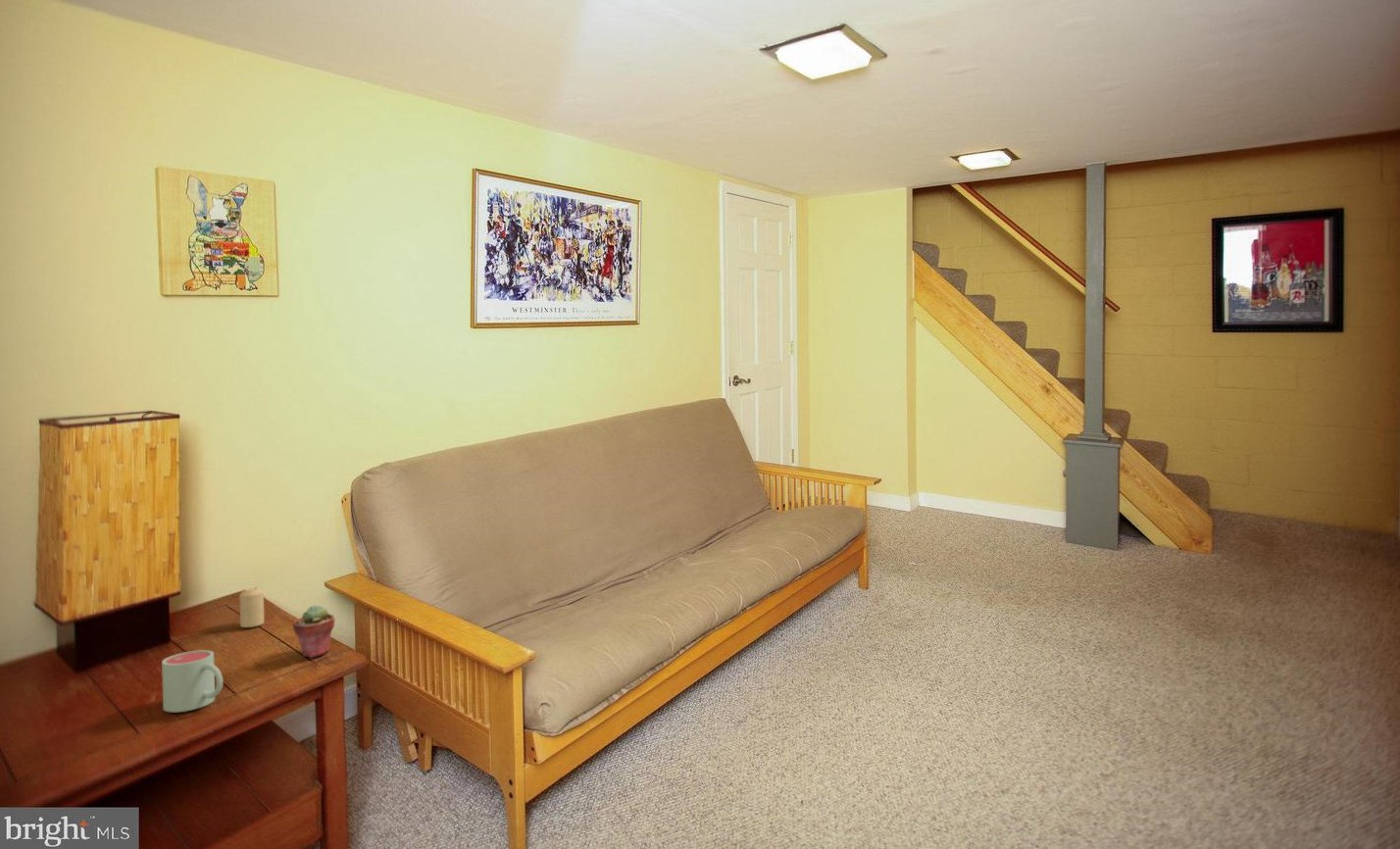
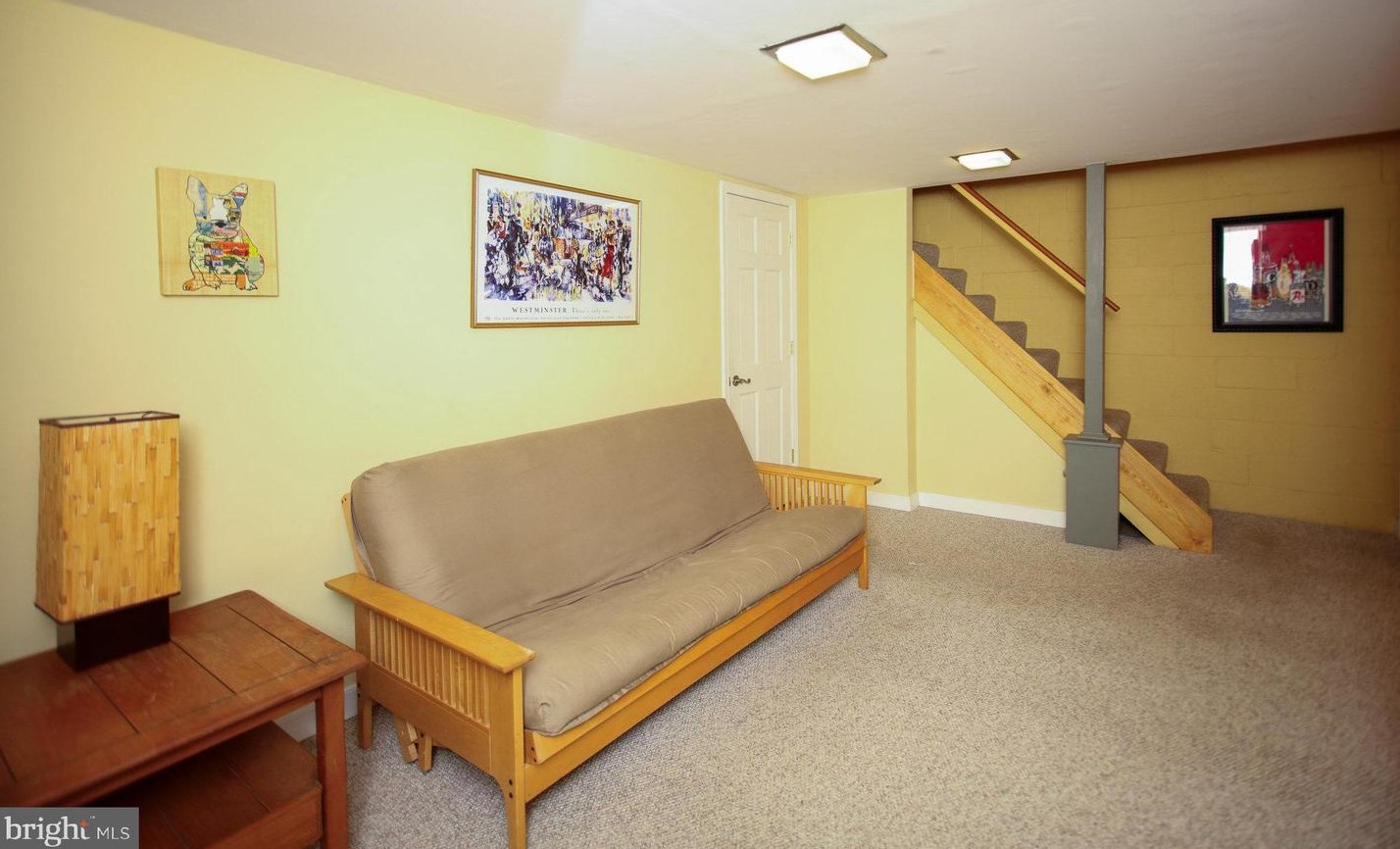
- mug (196, 681)
- candle (251, 606)
- potted succulent (314, 628)
